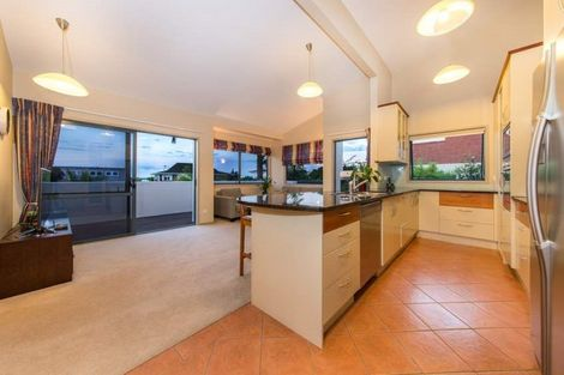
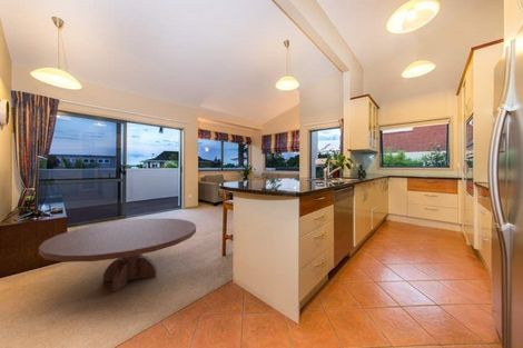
+ round table (130, 255)
